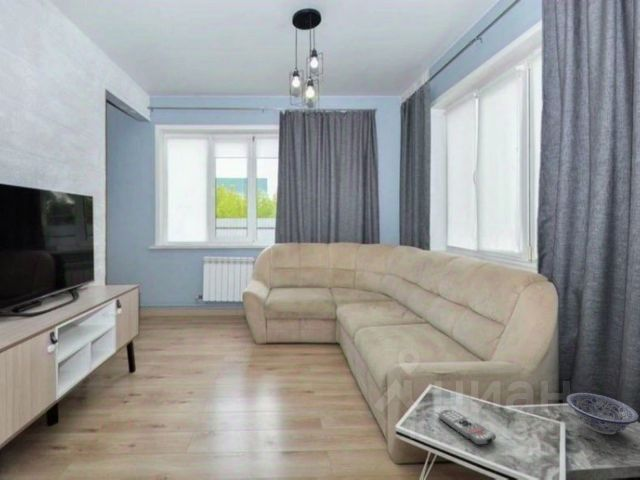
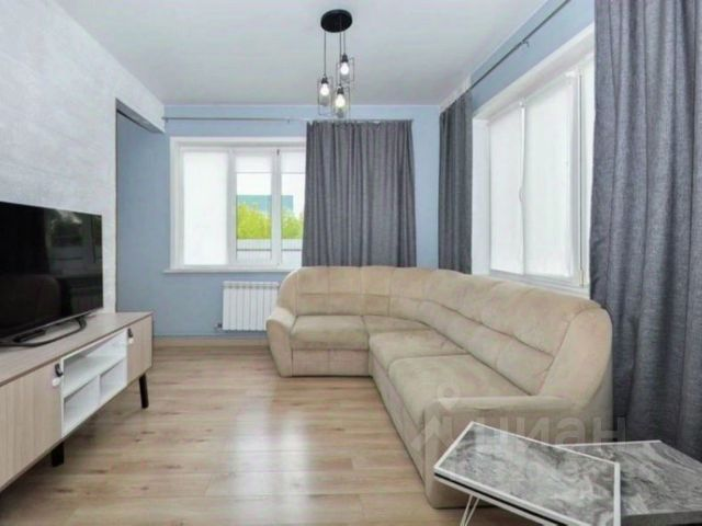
- bowl (600, 416)
- remote control (464, 425)
